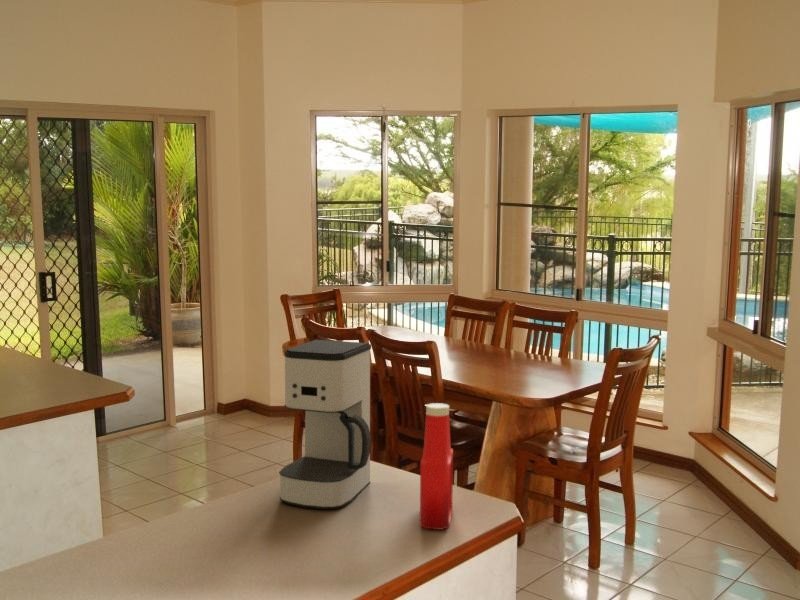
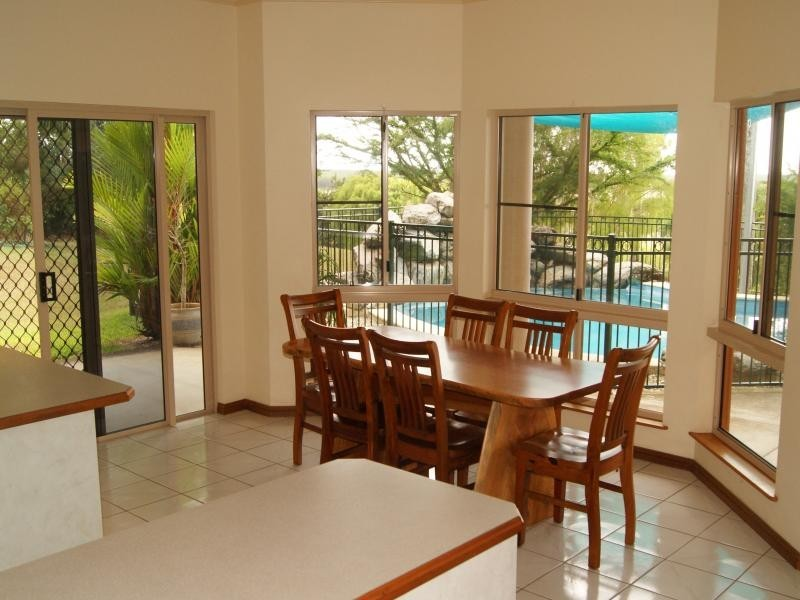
- soap bottle (437, 462)
- coffee maker (330, 421)
